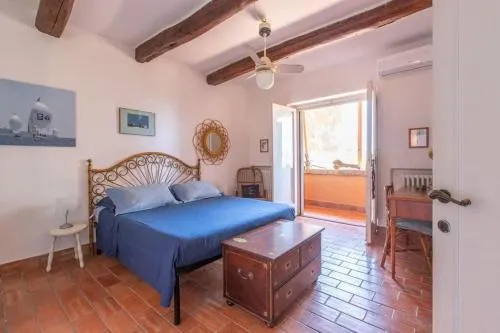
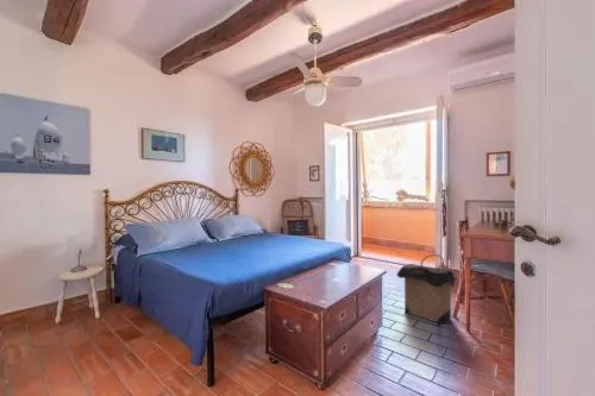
+ laundry hamper (425, 284)
